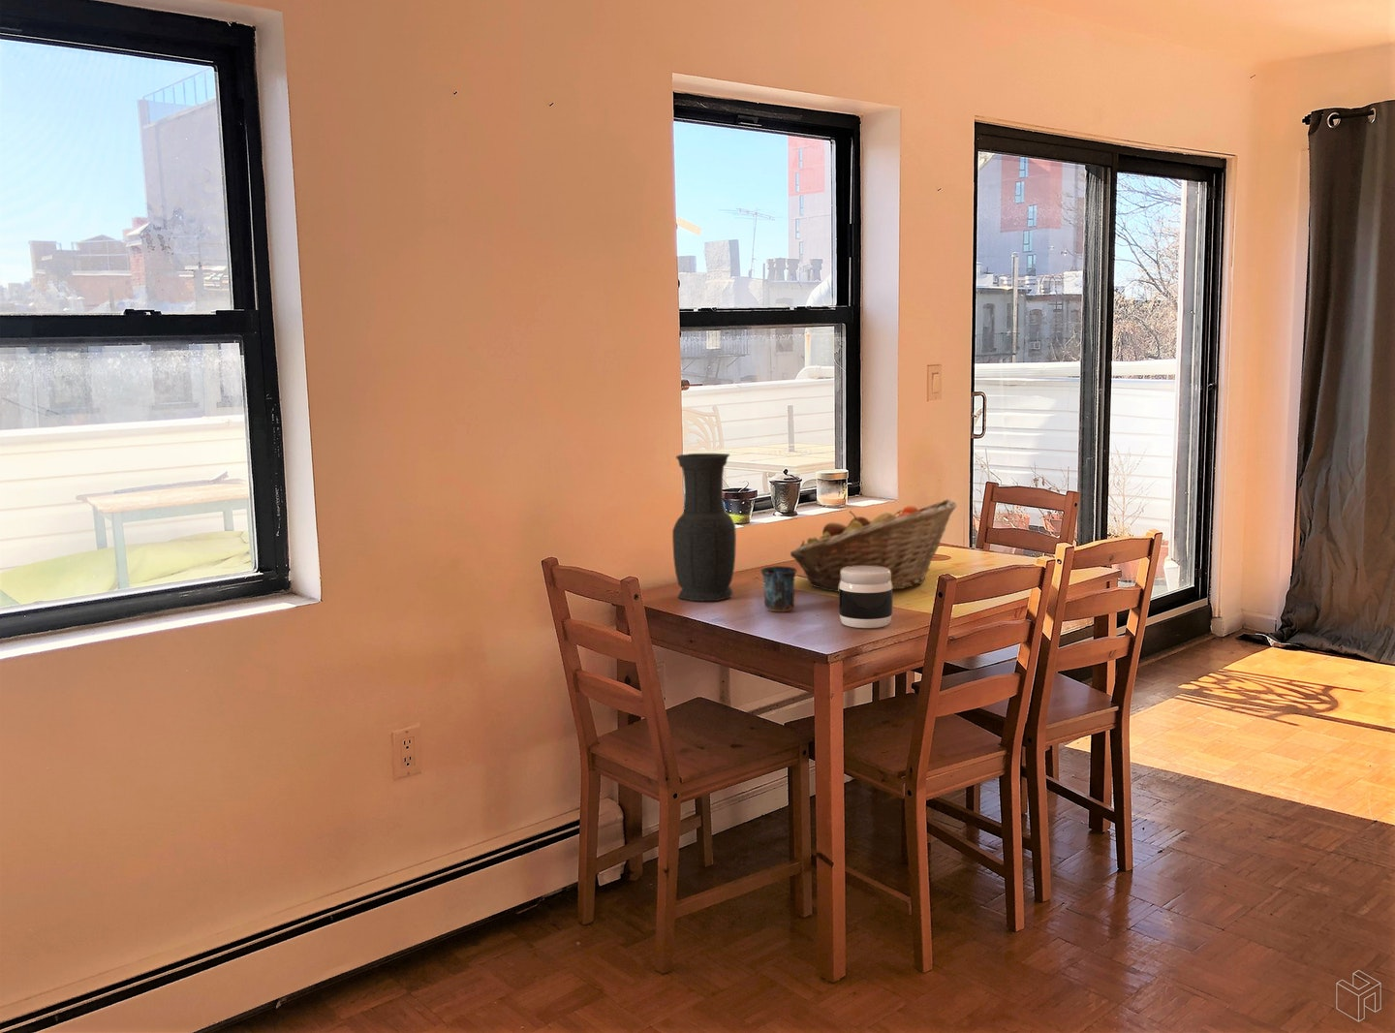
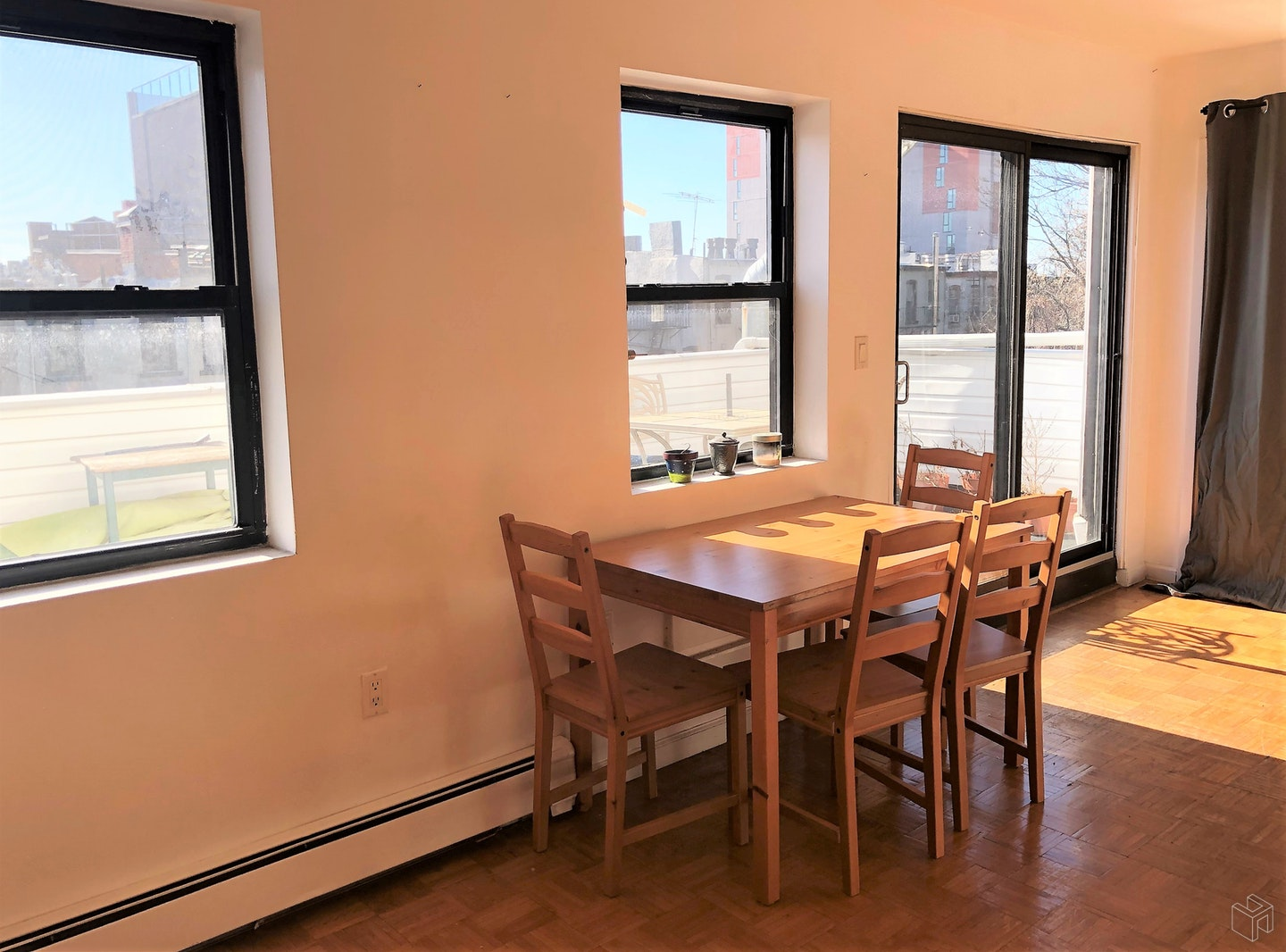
- mug (776, 589)
- vase (704, 525)
- jar (865, 596)
- fruit basket (874, 541)
